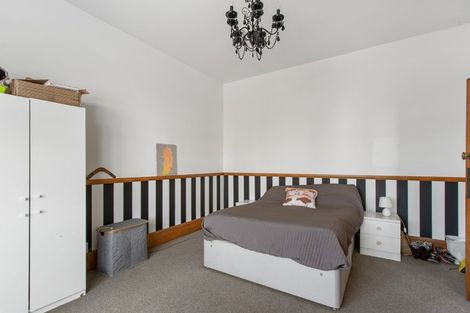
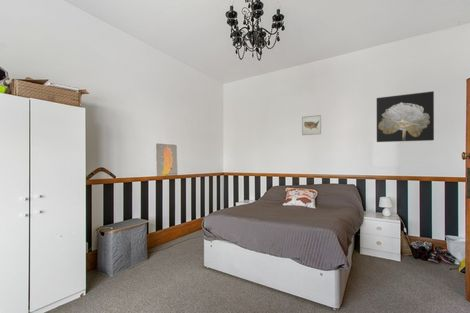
+ wall art (311, 125)
+ wall art (403, 118)
